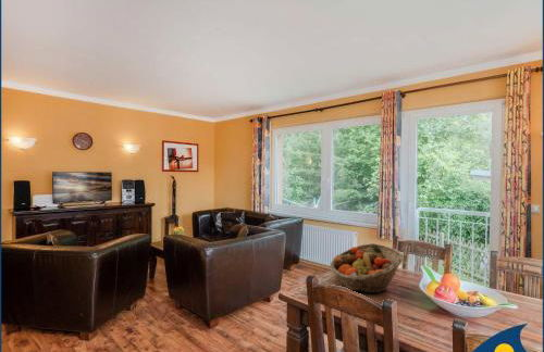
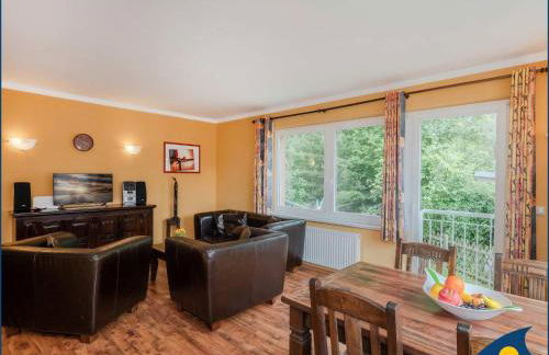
- fruit basket (364, 265)
